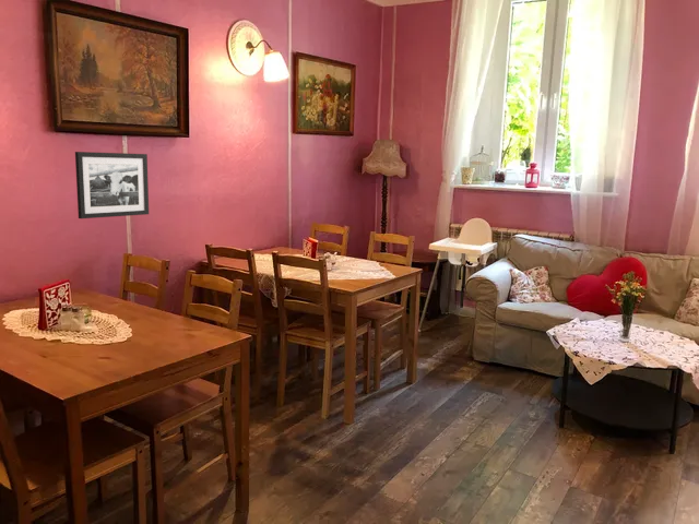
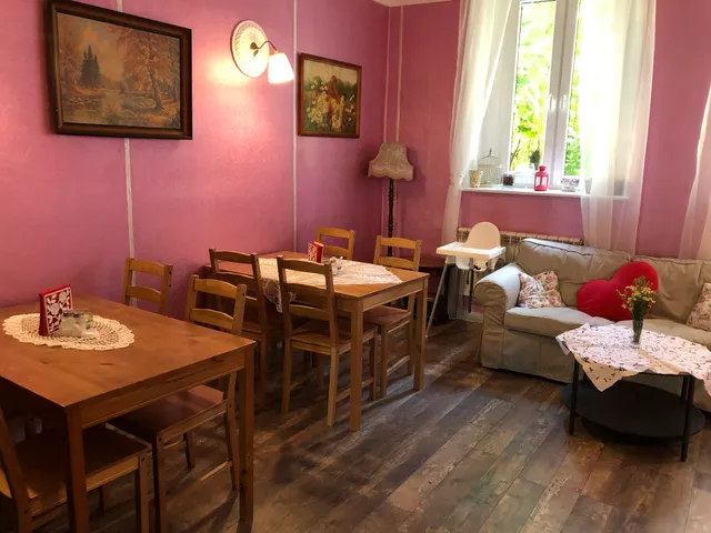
- picture frame (114, 184)
